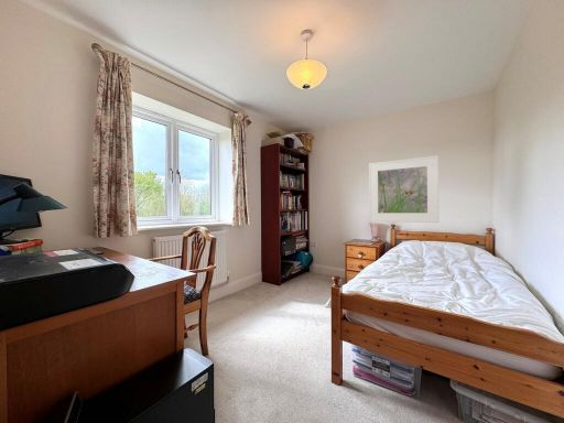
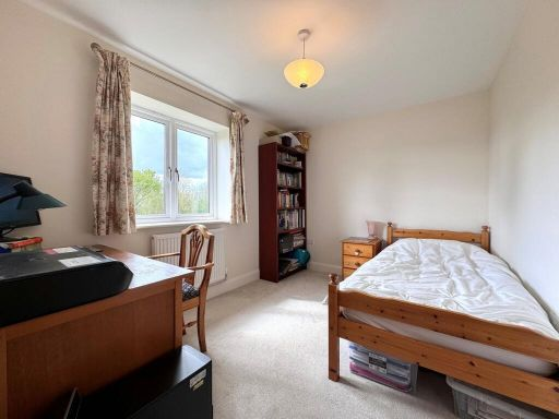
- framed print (401, 191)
